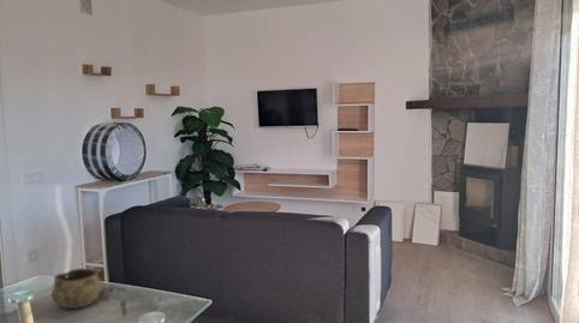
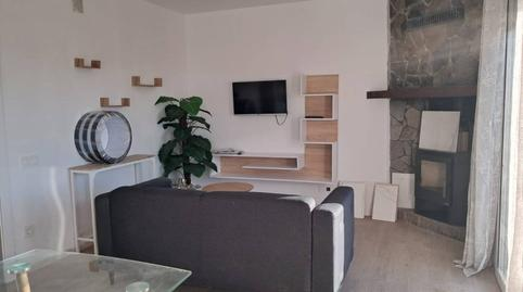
- decorative bowl (77, 289)
